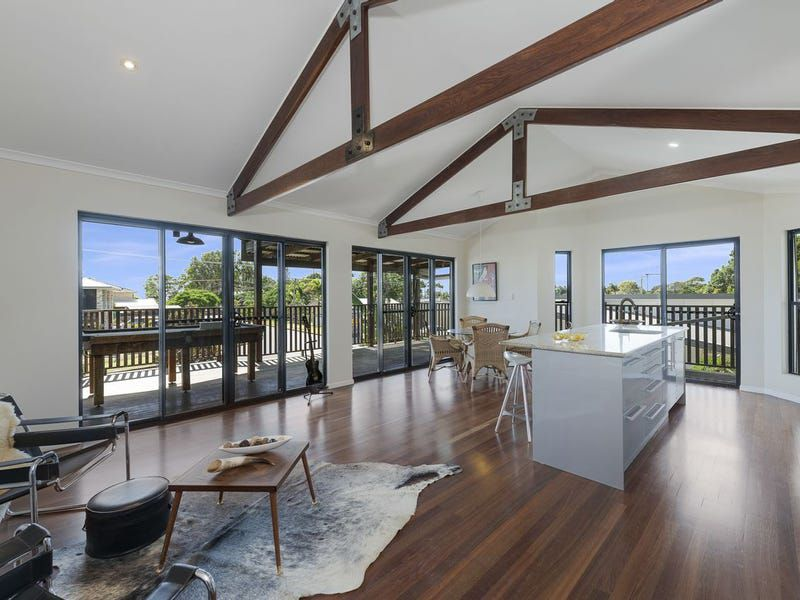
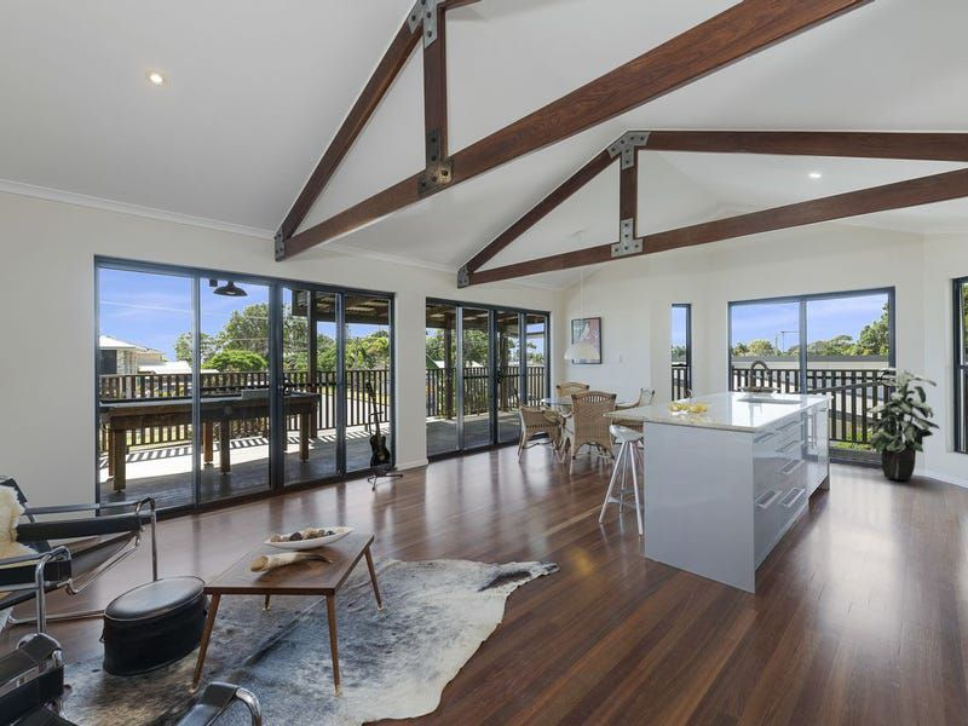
+ indoor plant (897, 424)
